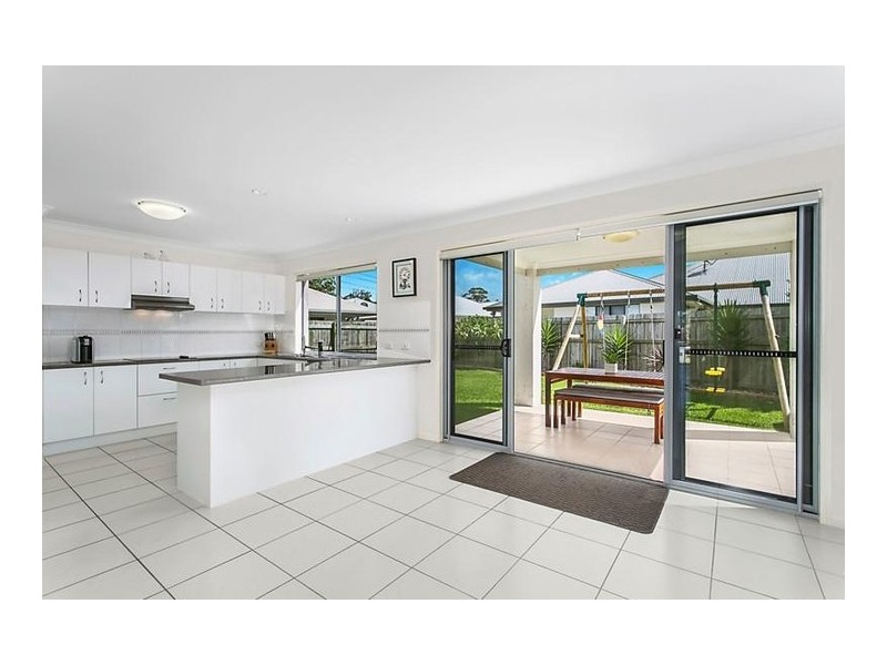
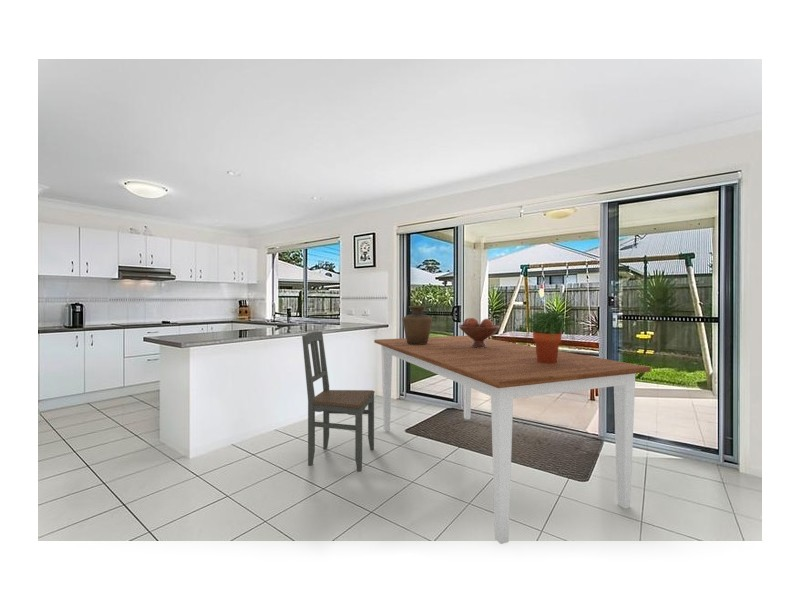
+ dining chair (339, 395)
+ dining table (470, 404)
+ fruit bowl (478, 331)
+ potted plant (548, 335)
+ vase (417, 324)
